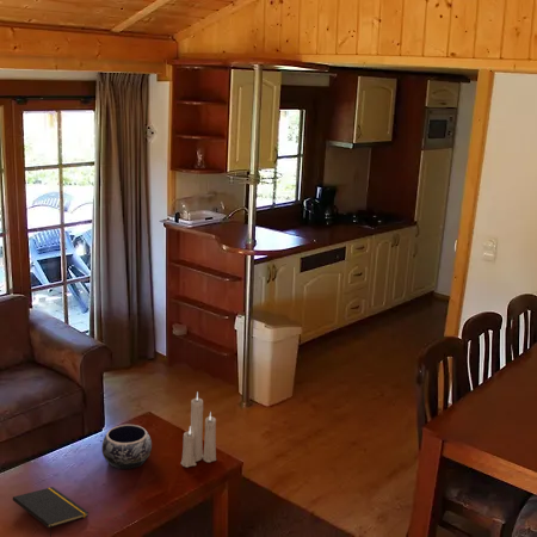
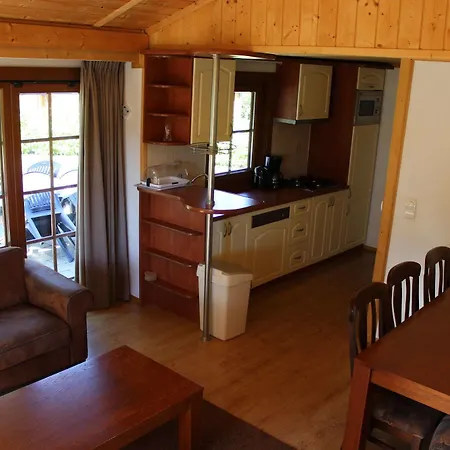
- notepad (50, 506)
- decorative bowl (126, 446)
- candle (198, 425)
